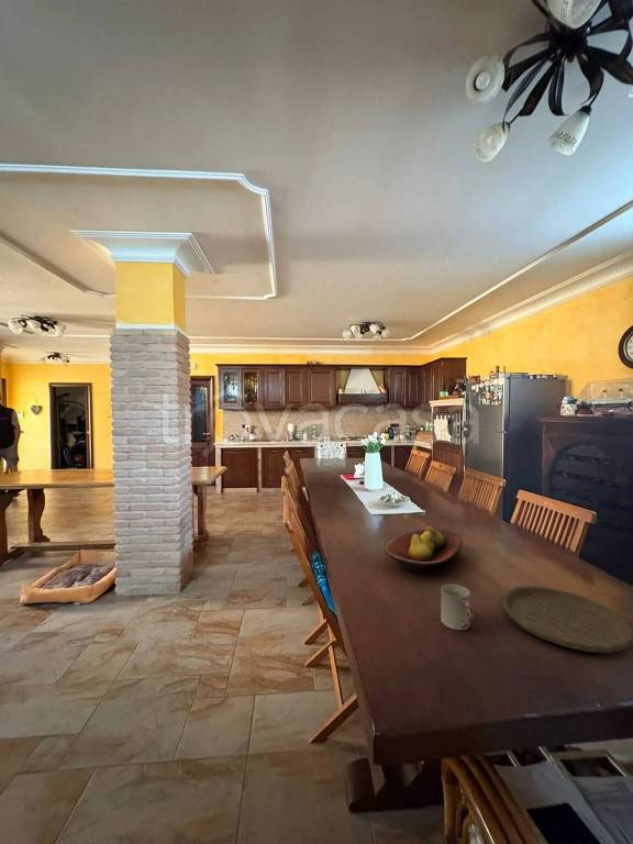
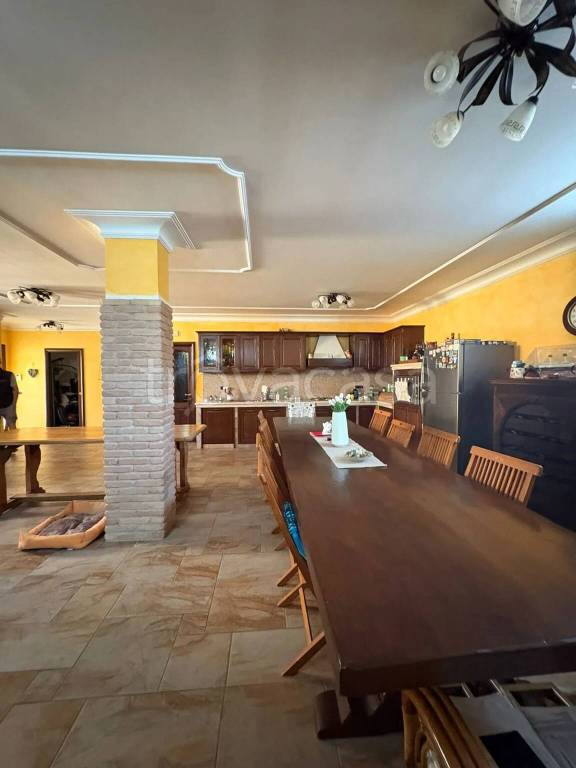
- fruit bowl (424, 544)
- cup (458, 609)
- plate (562, 615)
